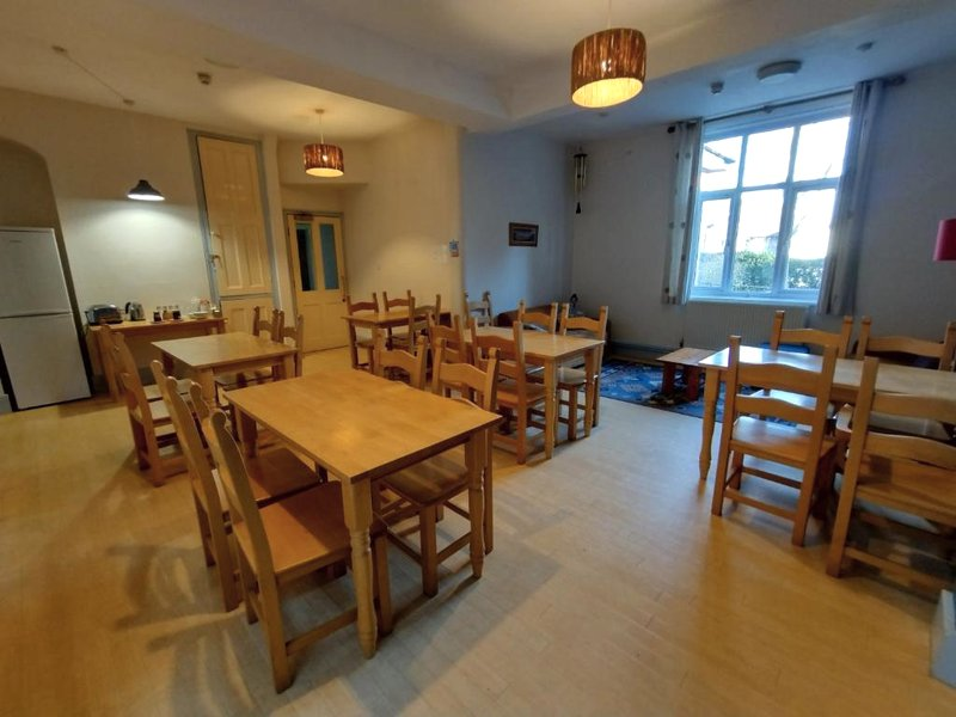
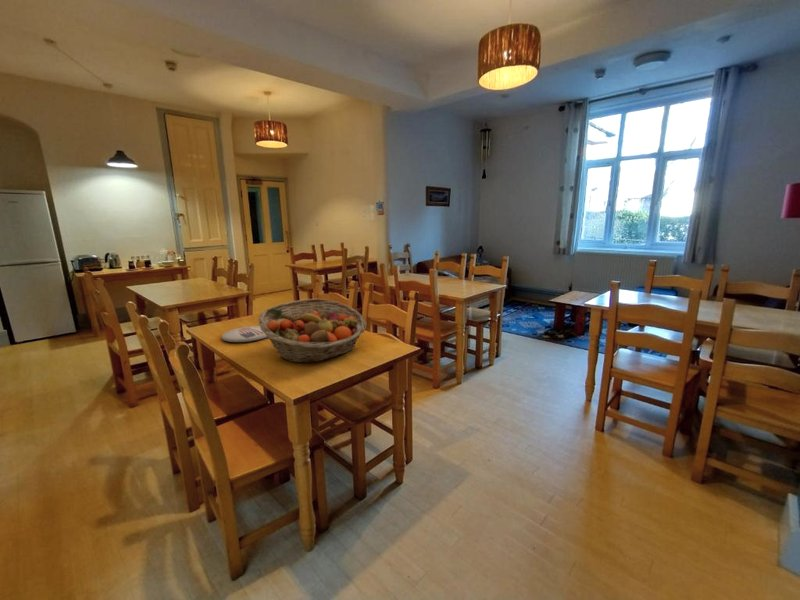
+ fruit basket (315, 328)
+ plate (248, 333)
